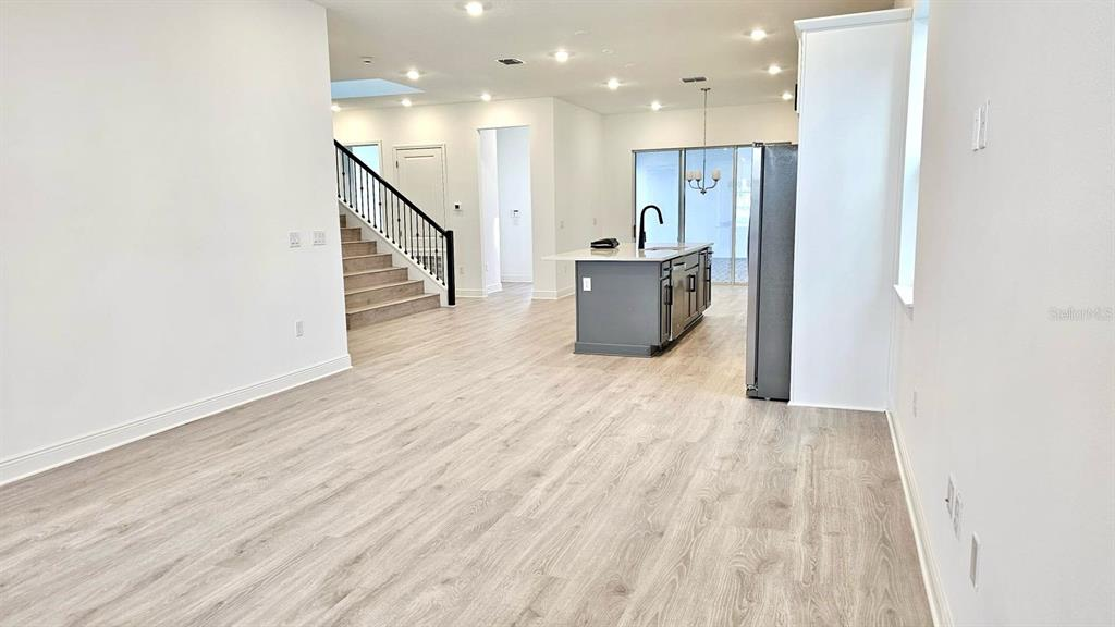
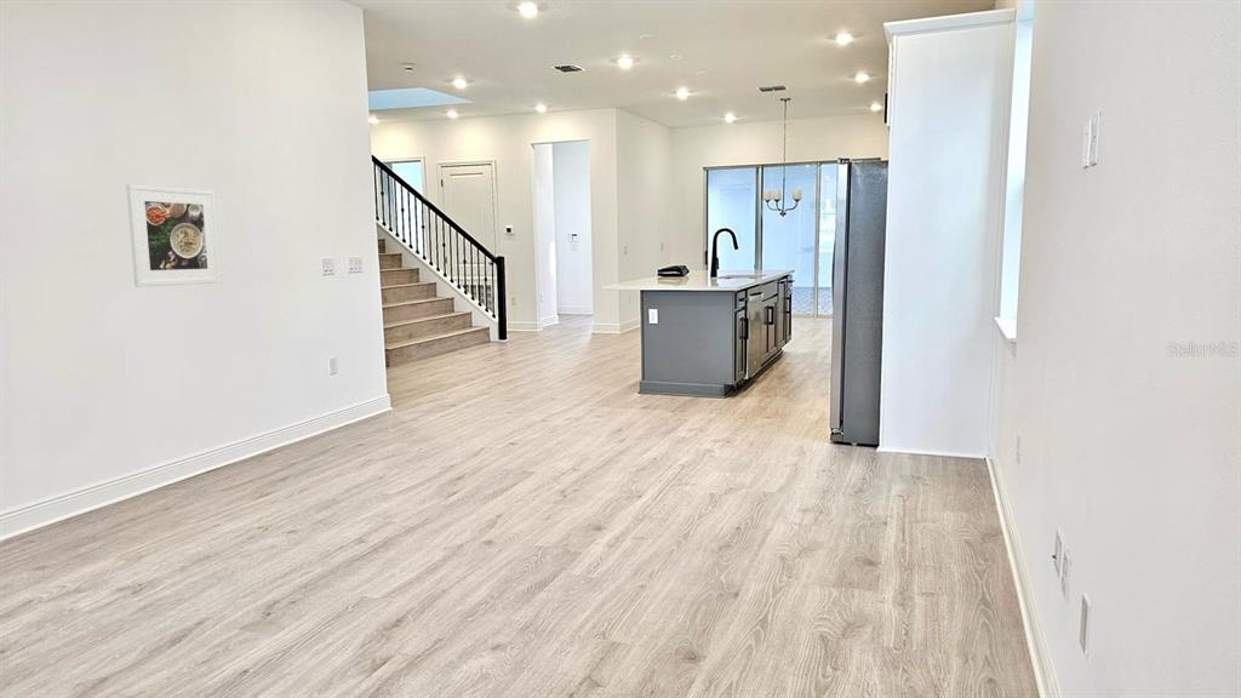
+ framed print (176, 236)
